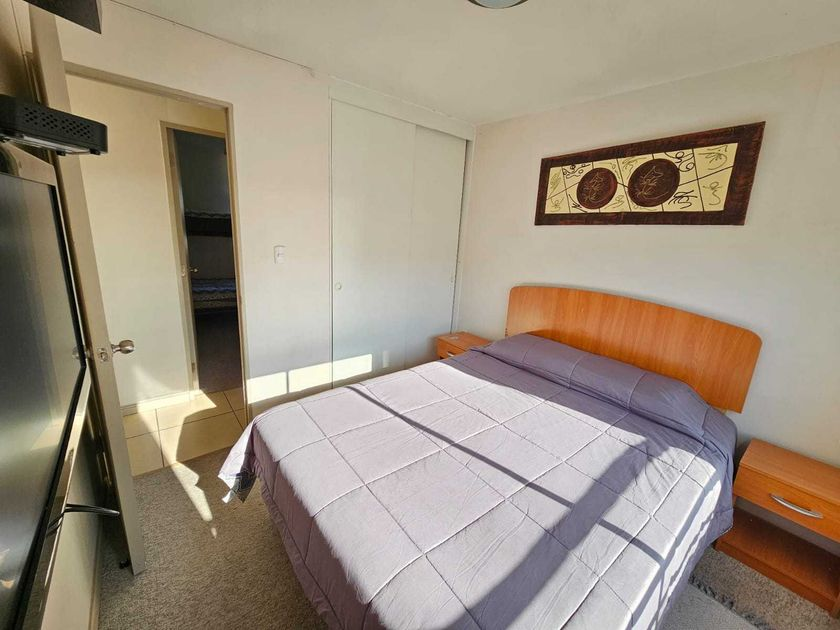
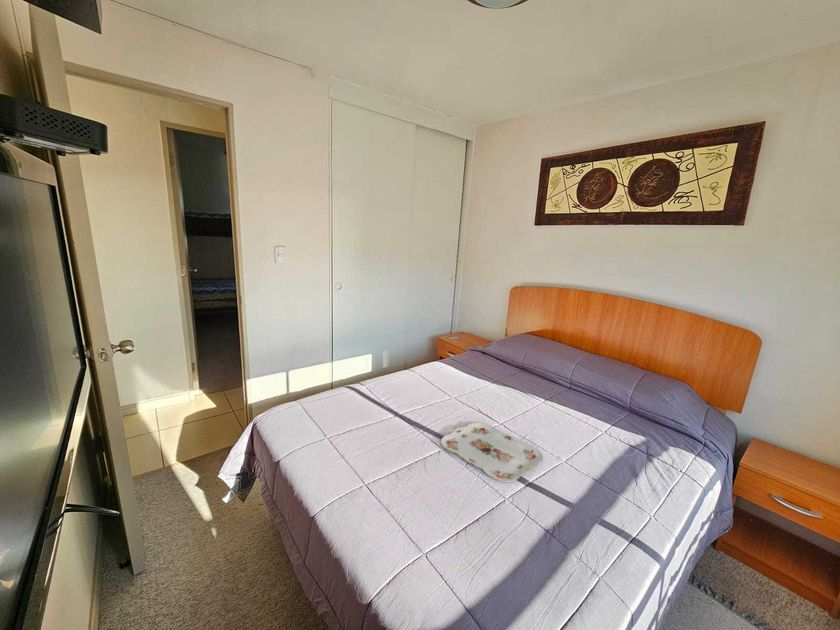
+ serving tray (490, 449)
